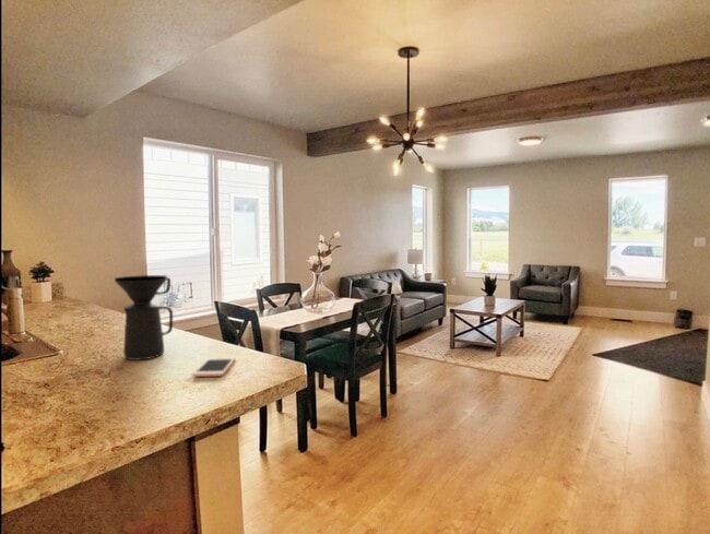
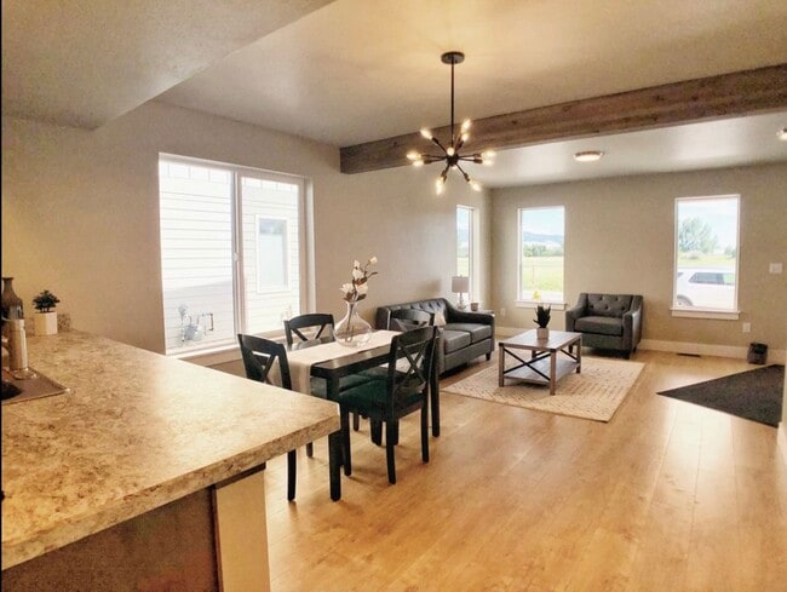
- cell phone (215, 366)
- coffee maker (143, 316)
